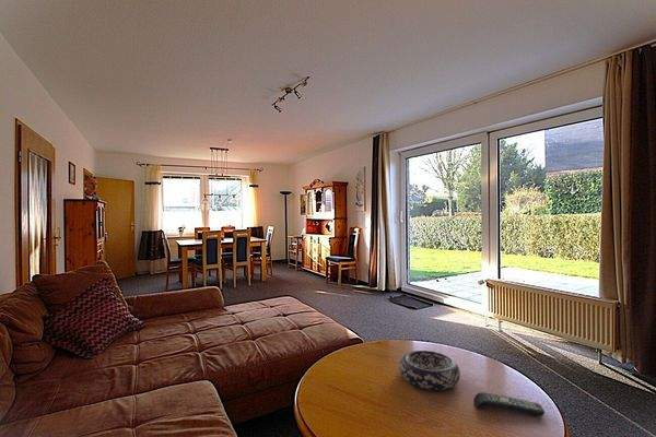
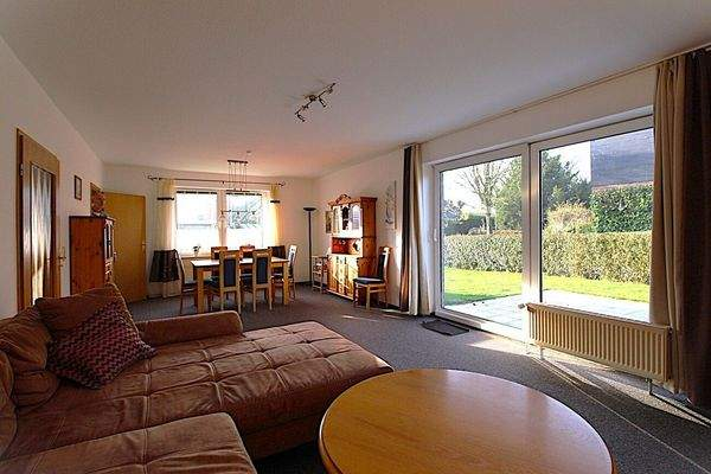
- remote control (507, 403)
- decorative bowl (429, 369)
